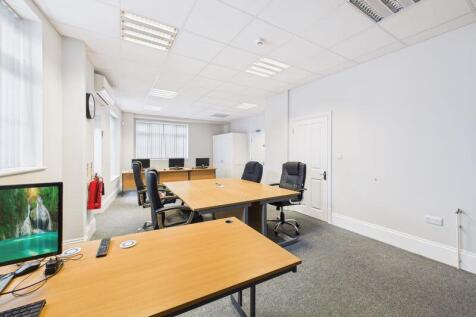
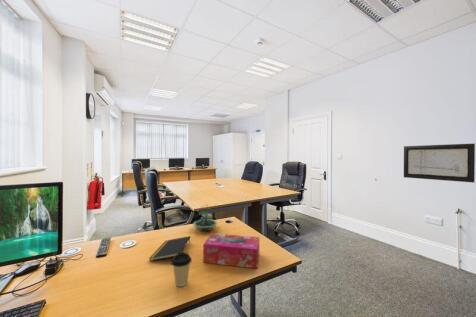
+ terrarium (206, 210)
+ coffee cup (181, 269)
+ notepad (171, 247)
+ tissue box (232, 249)
+ wall art (435, 162)
